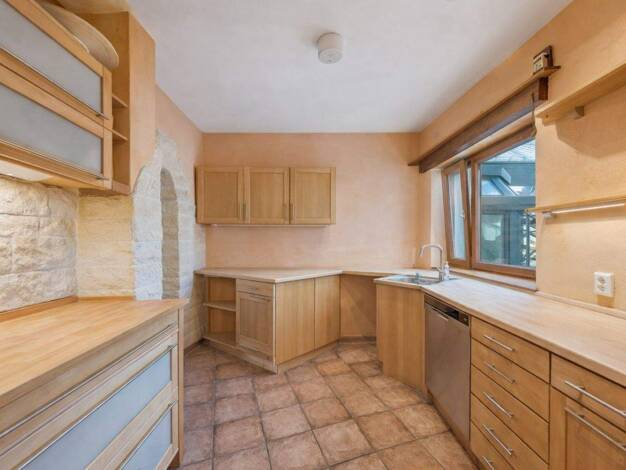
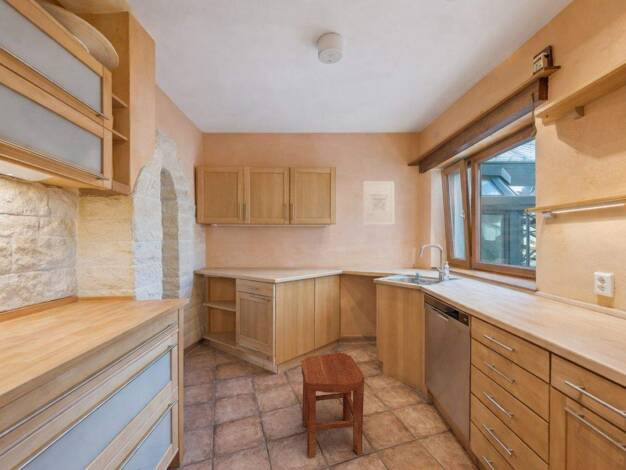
+ stool (329, 399)
+ wall art (378, 203)
